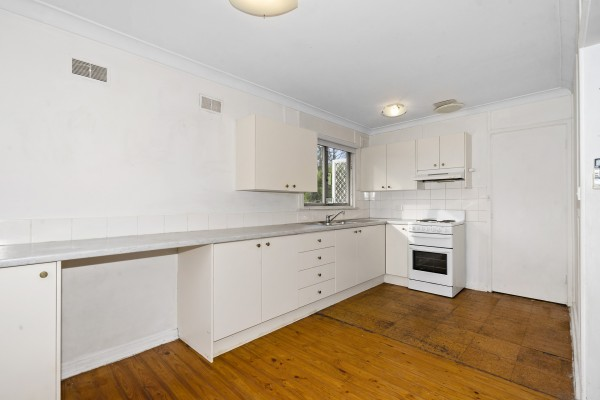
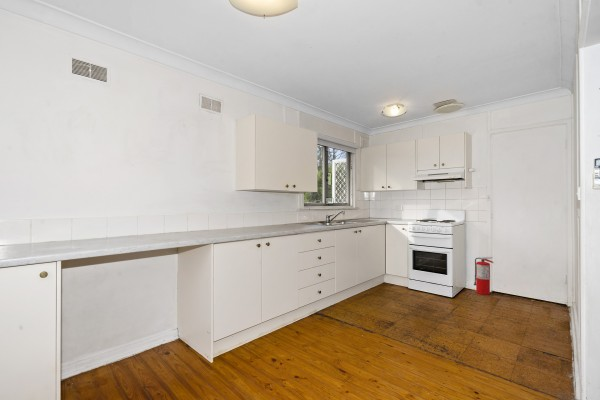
+ fire extinguisher (483, 274)
